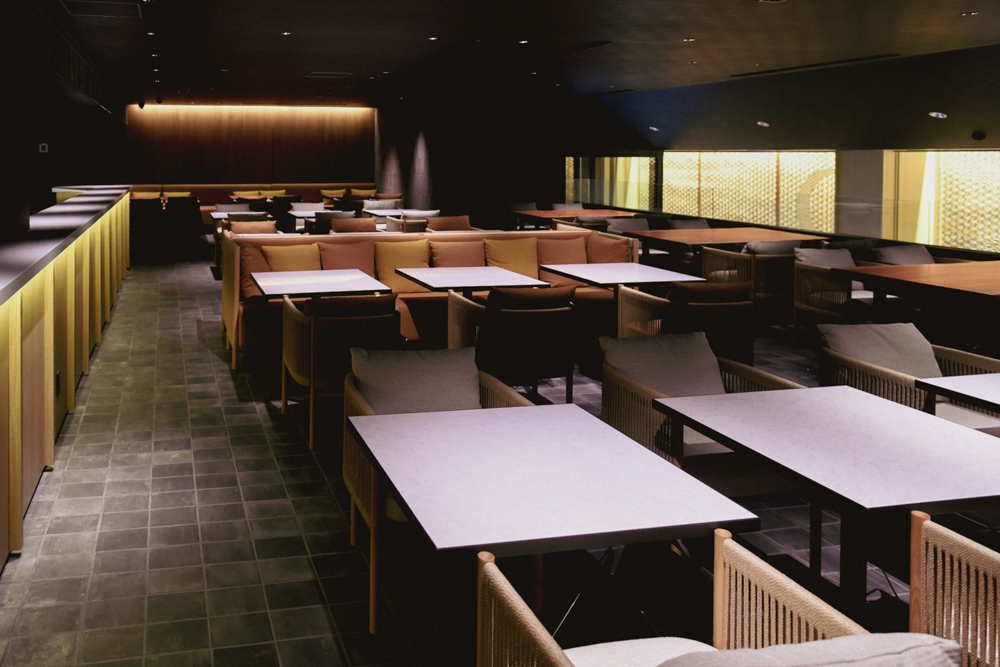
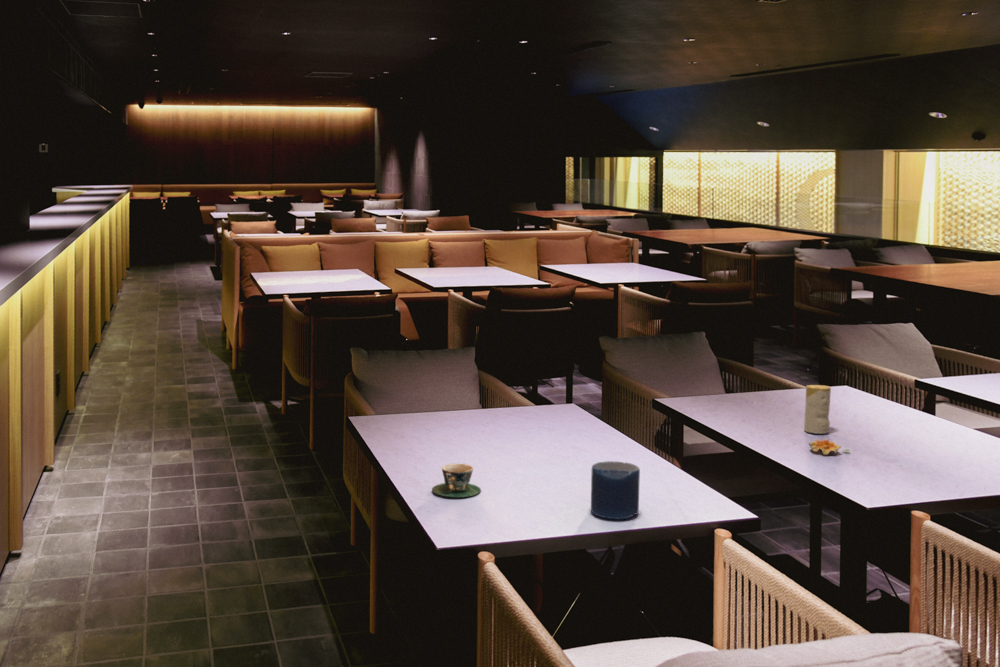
+ candle (817, 409)
+ teacup (456, 478)
+ candle (615, 489)
+ flower (829, 445)
